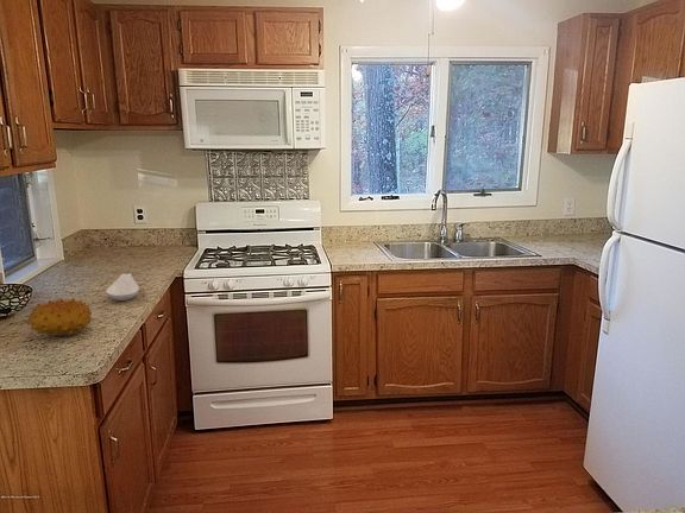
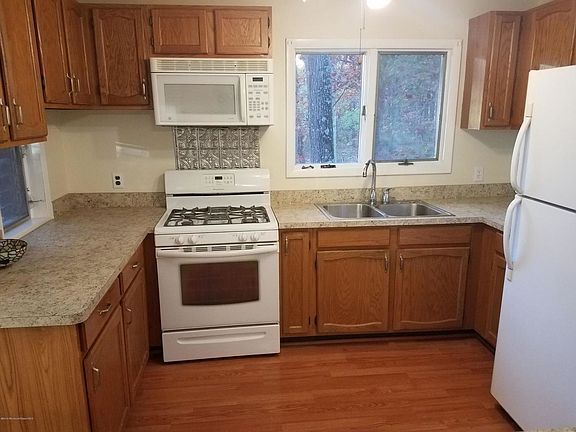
- fruit (59, 317)
- spoon rest (124, 285)
